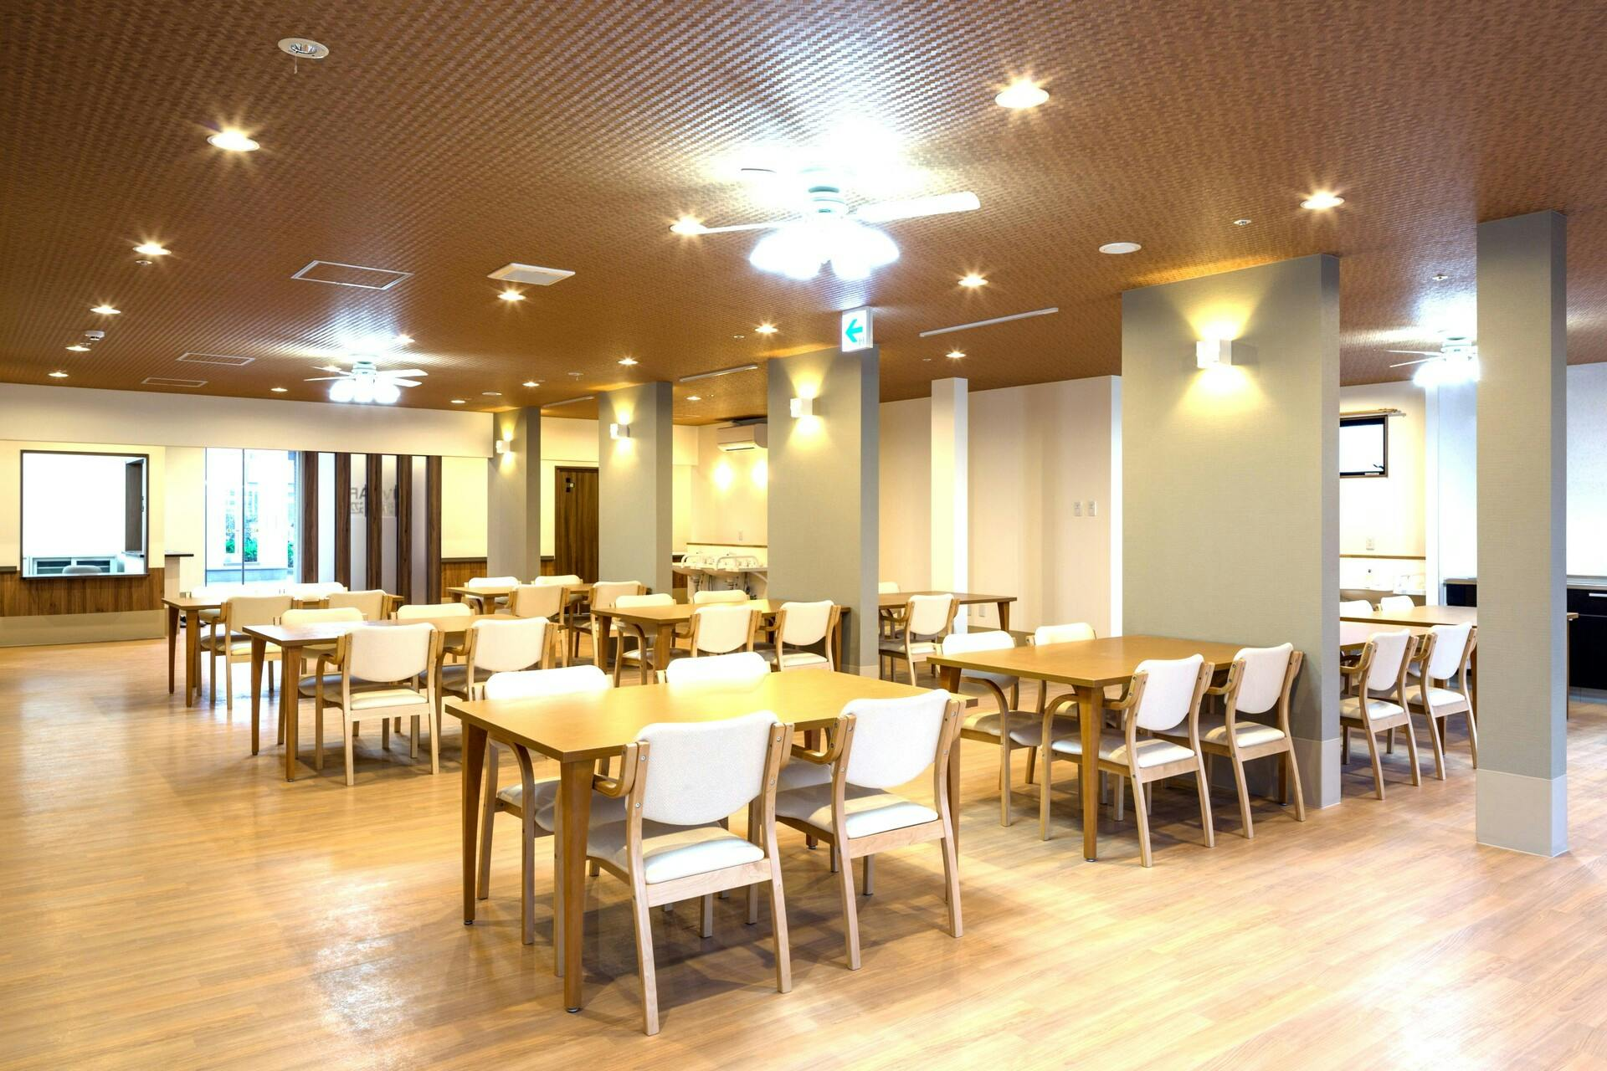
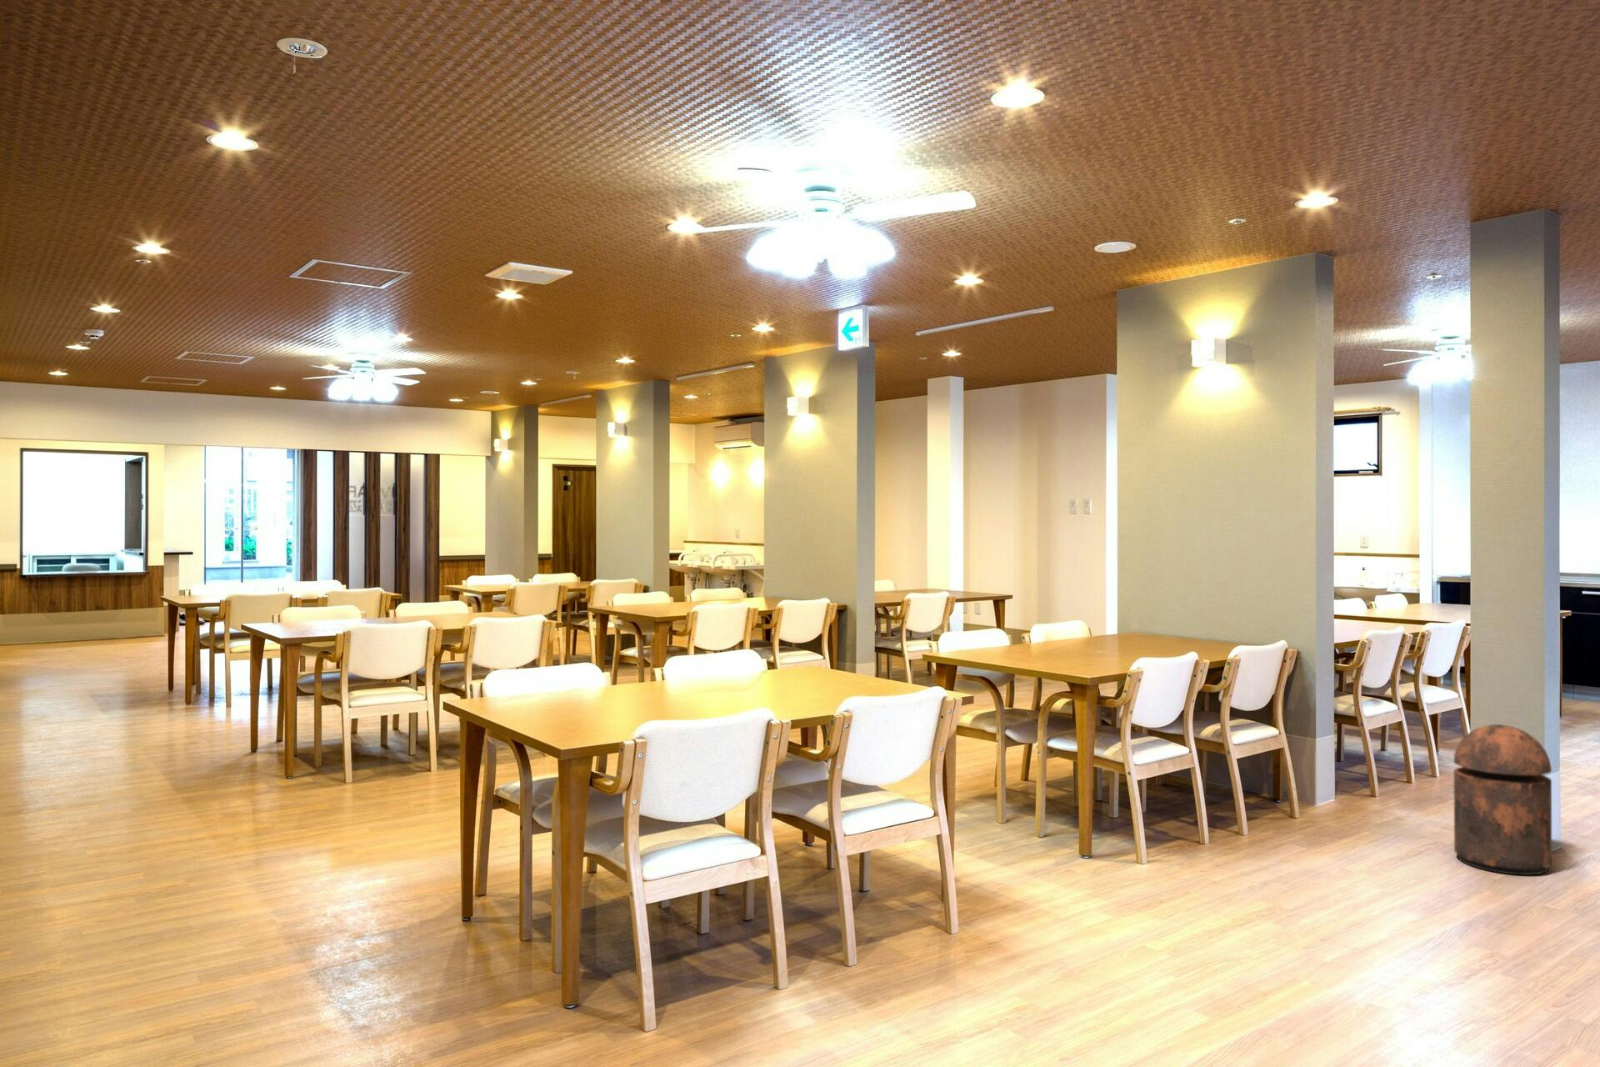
+ trash can (1501, 793)
